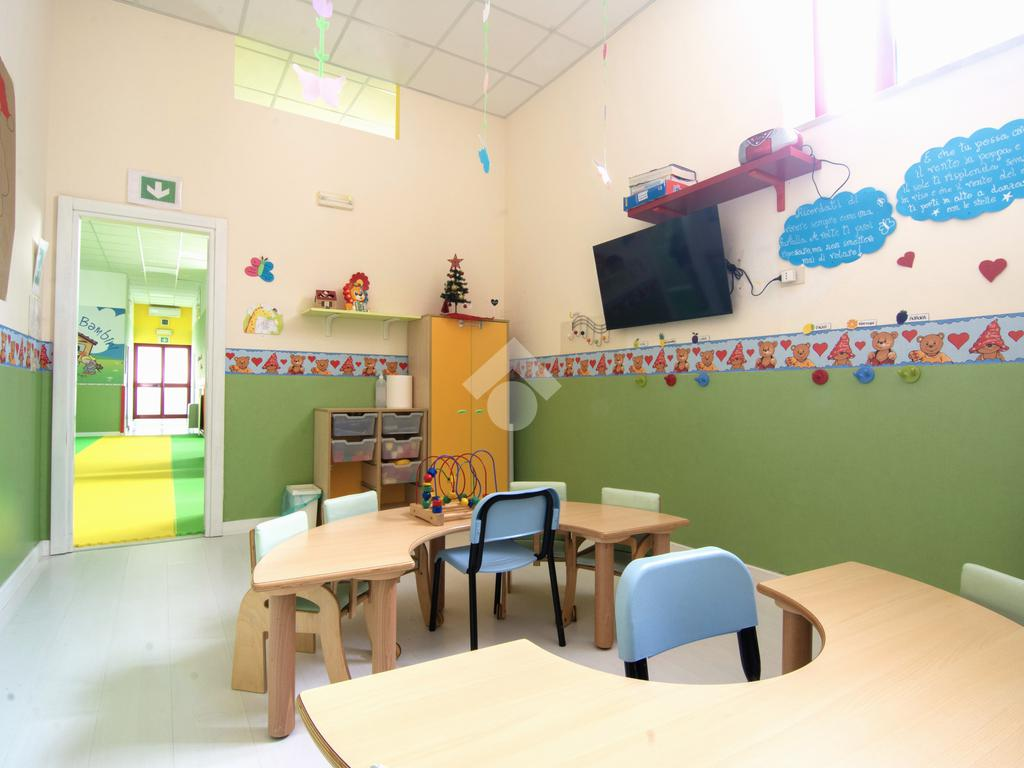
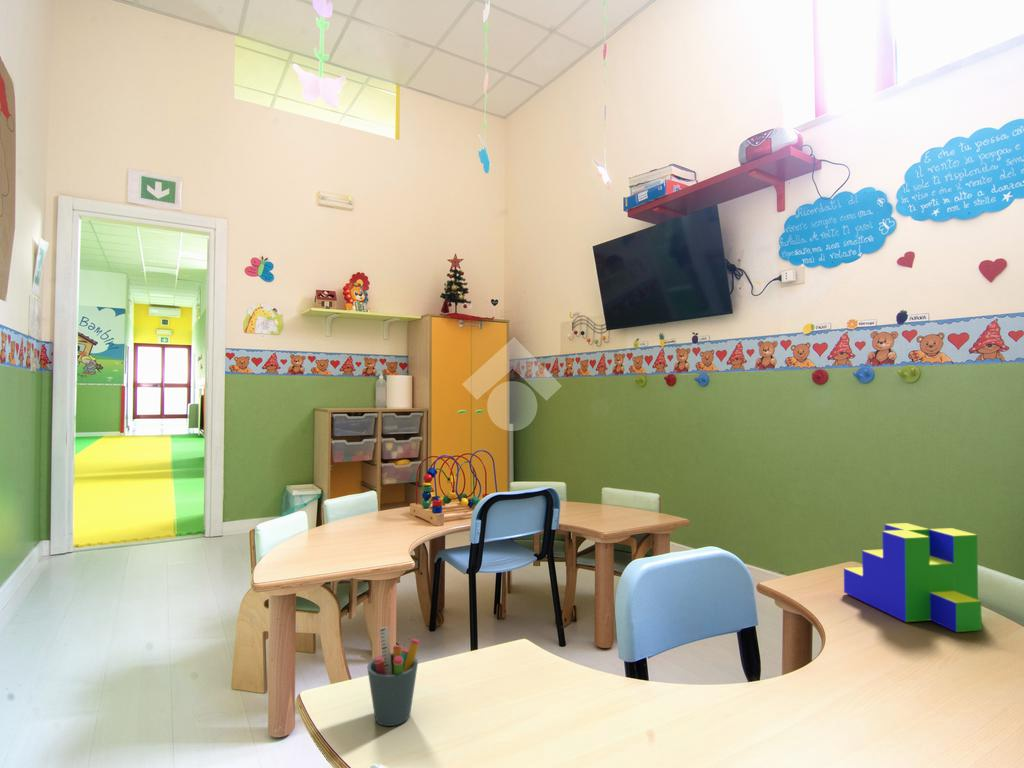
+ pen holder (393, 675)
+ toy blocks (918, 569)
